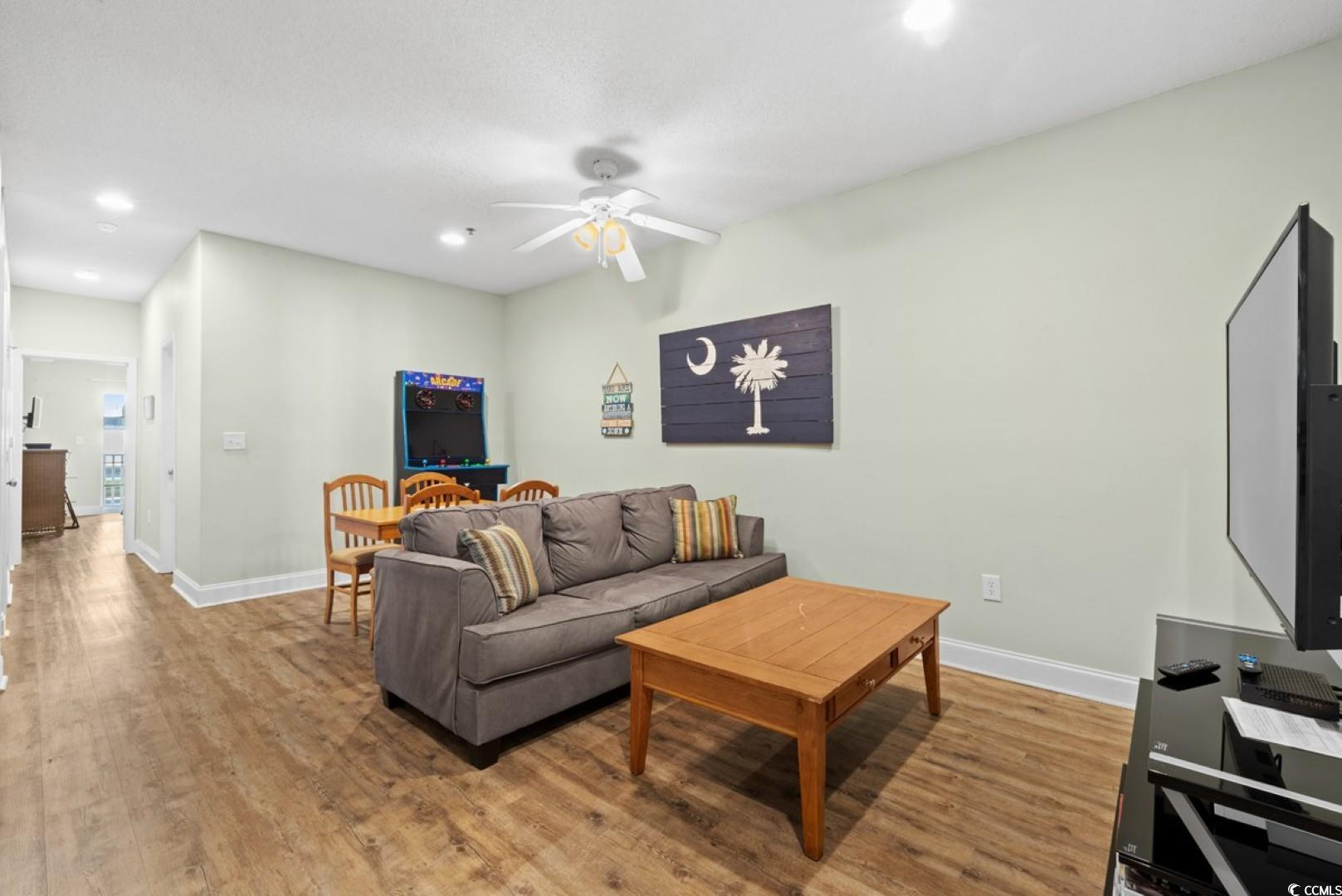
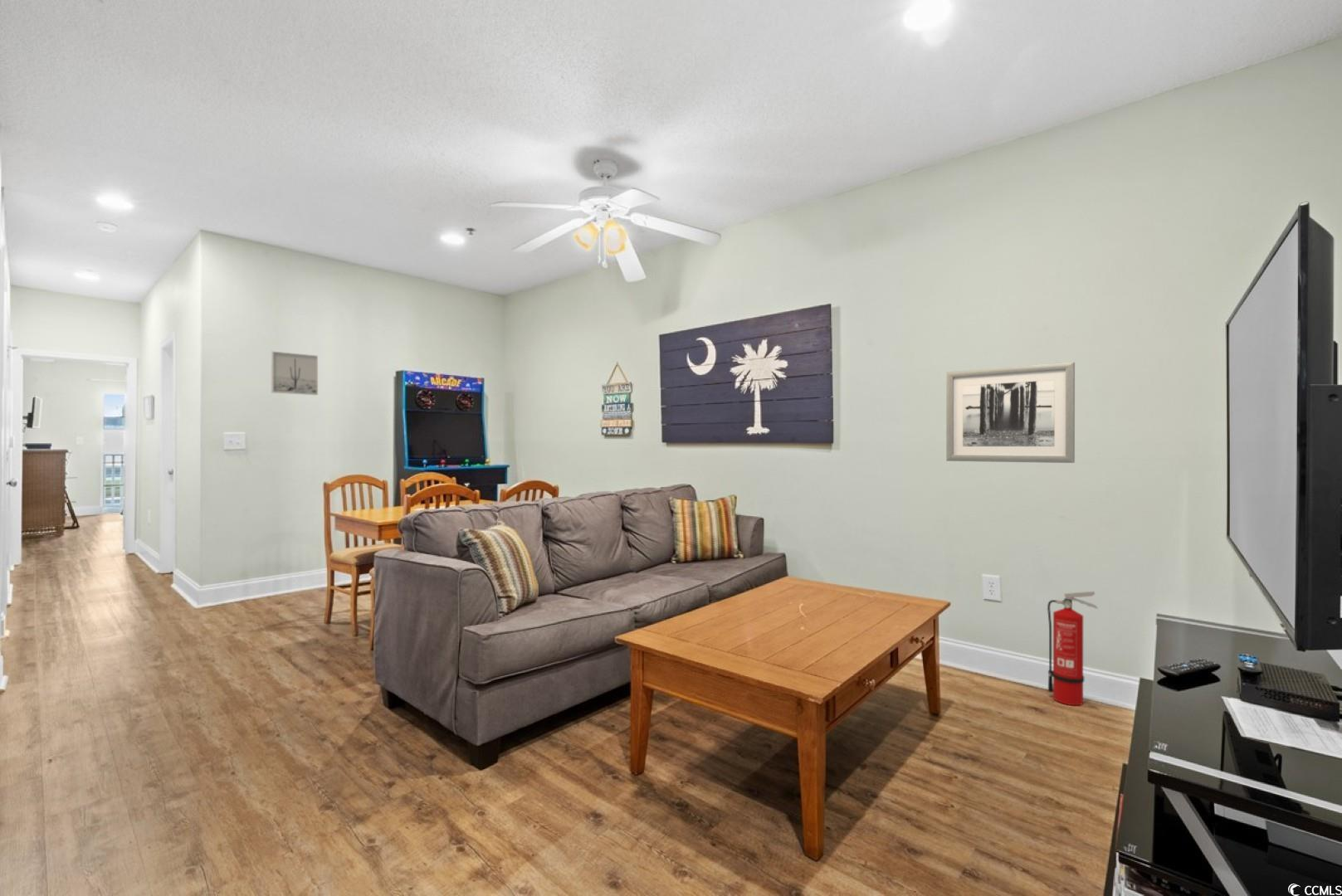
+ wall art (295, 373)
+ wall art (1006, 414)
+ fire extinguisher (1071, 645)
